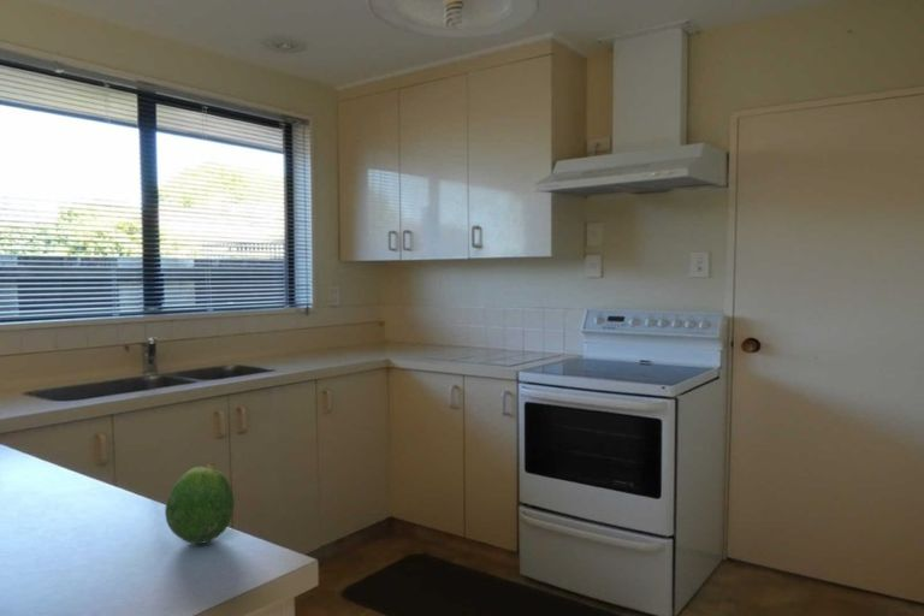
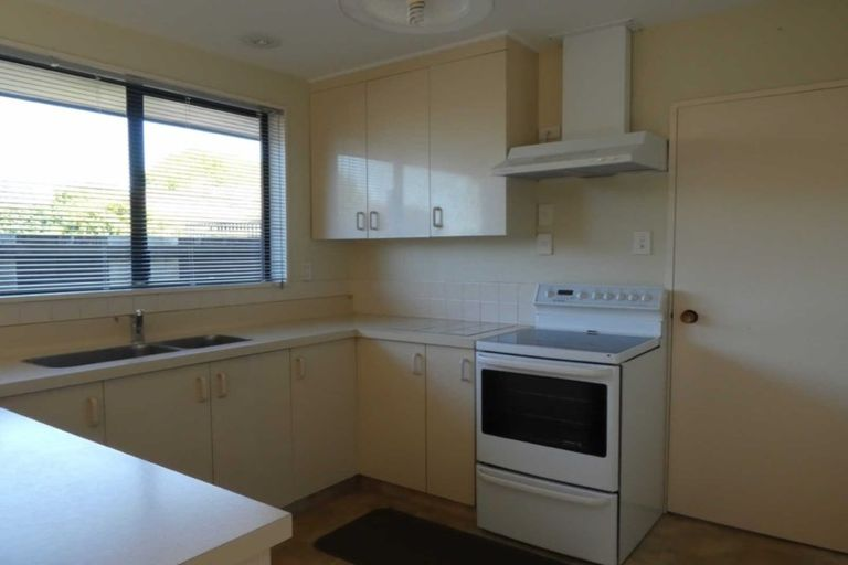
- fruit (199, 503)
